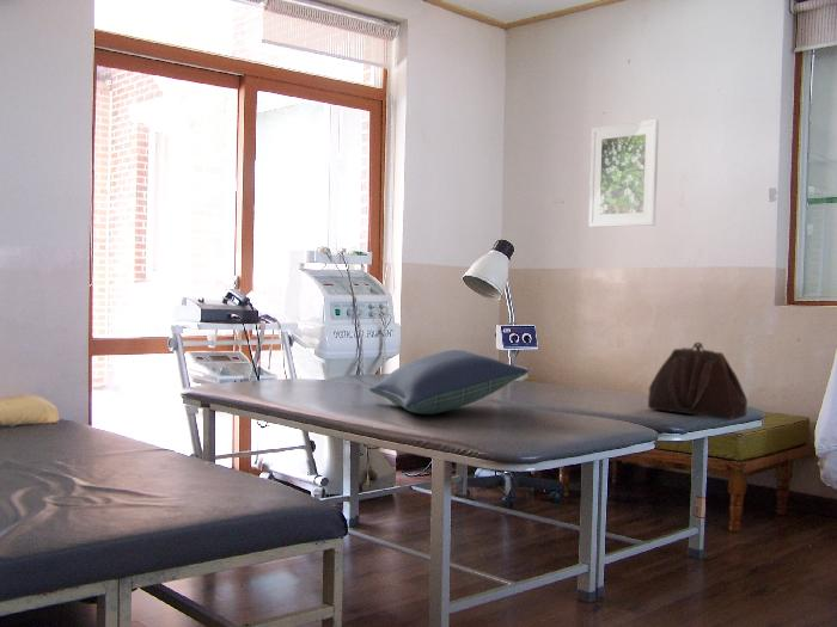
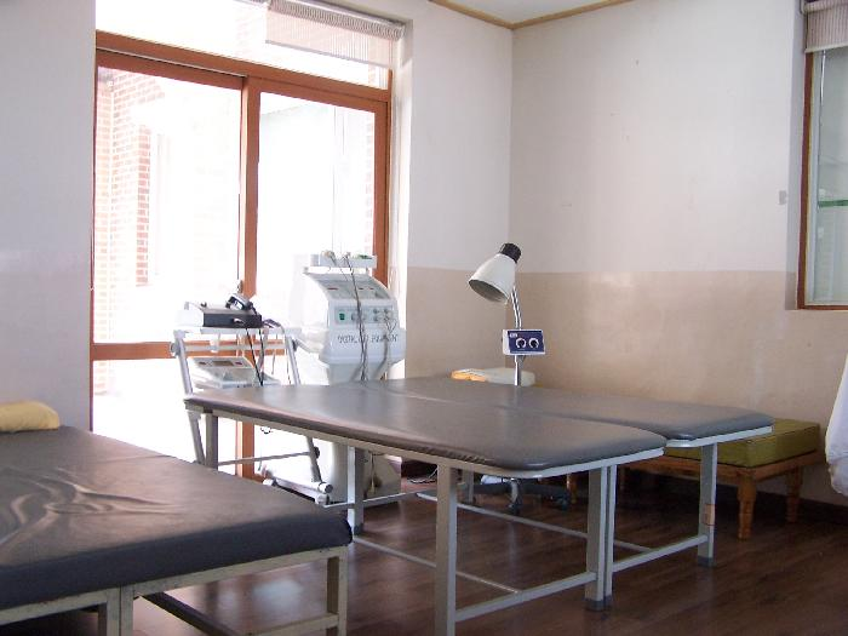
- handbag (696, 377)
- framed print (622, 174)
- pillow (445, 381)
